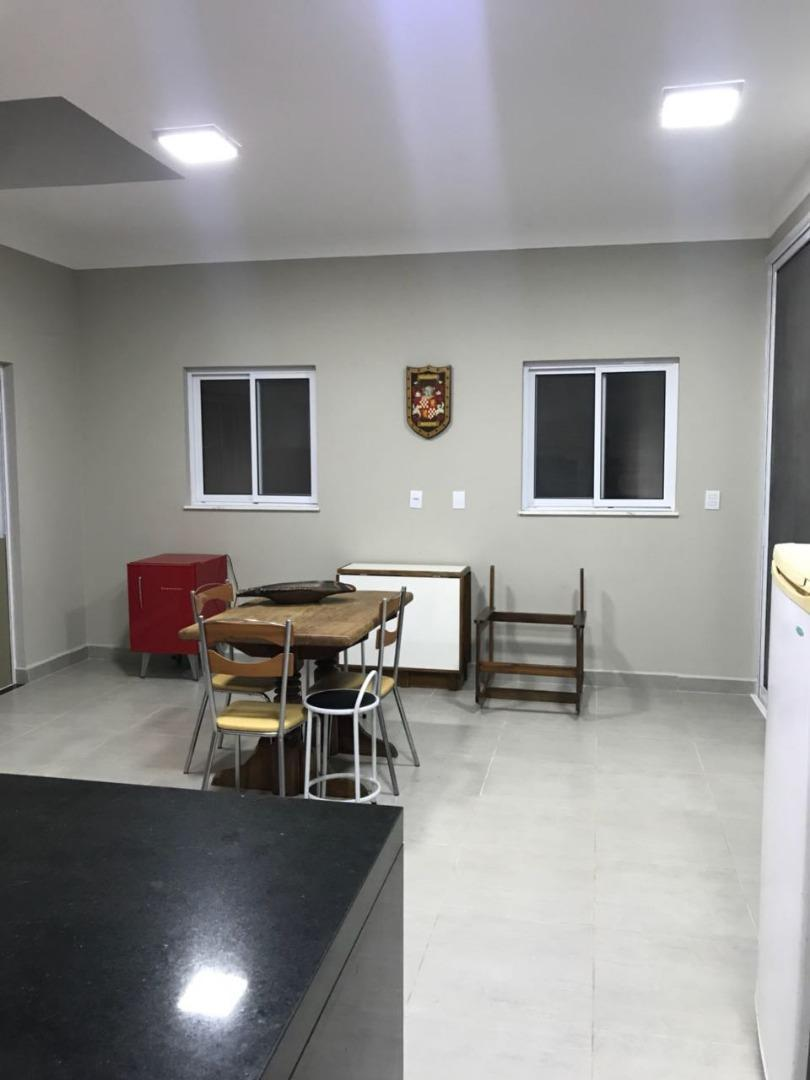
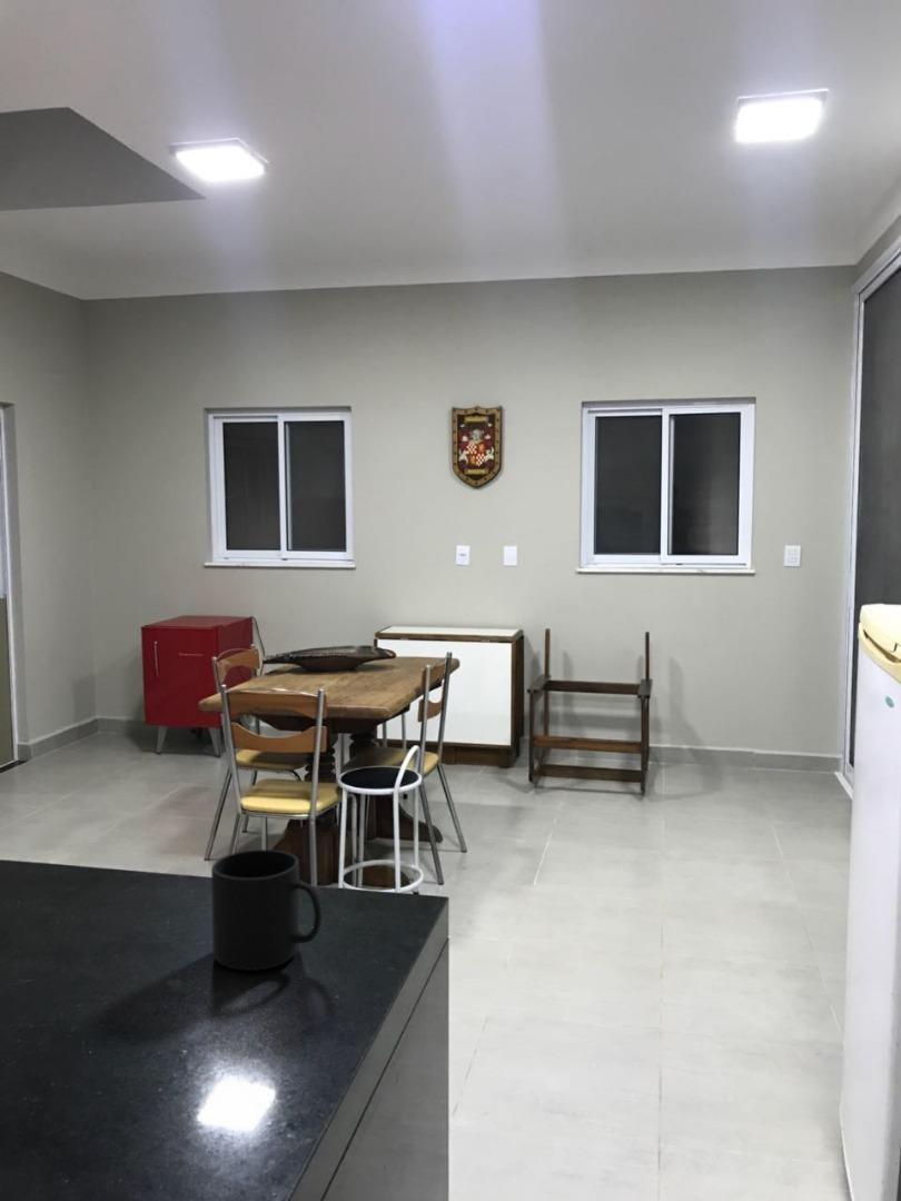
+ mug (266, 911)
